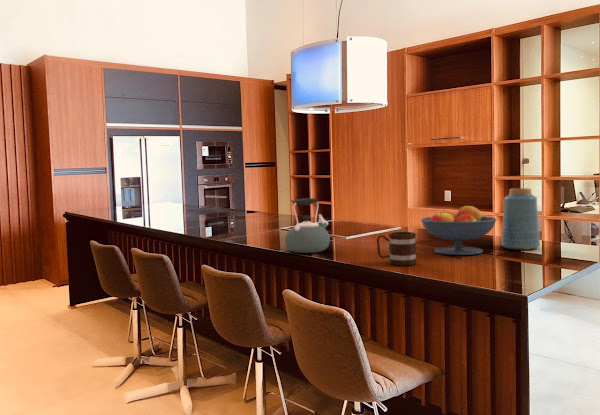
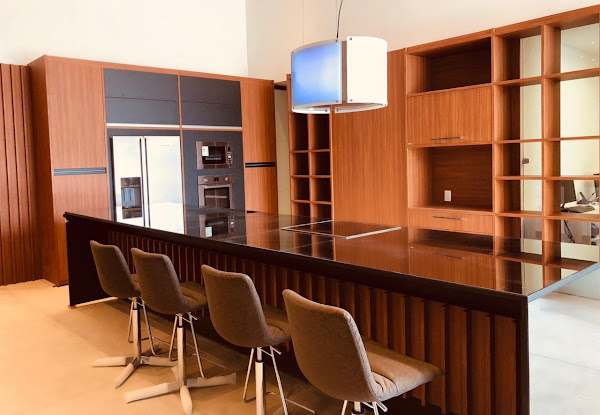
- fruit bowl (458, 229)
- mug (396, 248)
- vase (520, 218)
- kettle (309, 224)
